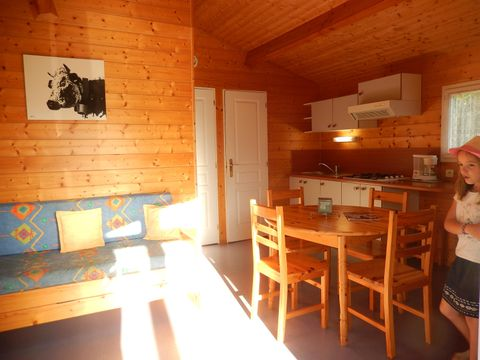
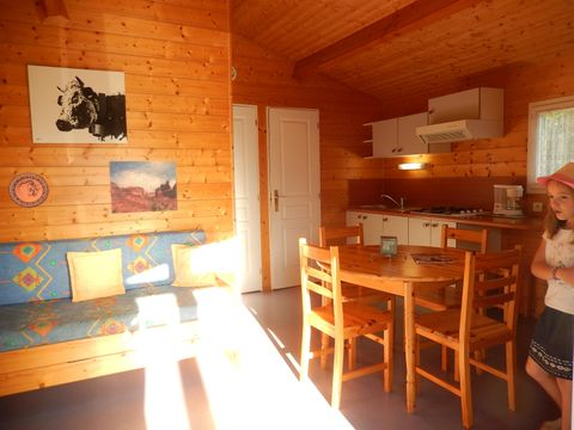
+ wall art (144, 186)
+ decorative plate (29, 190)
